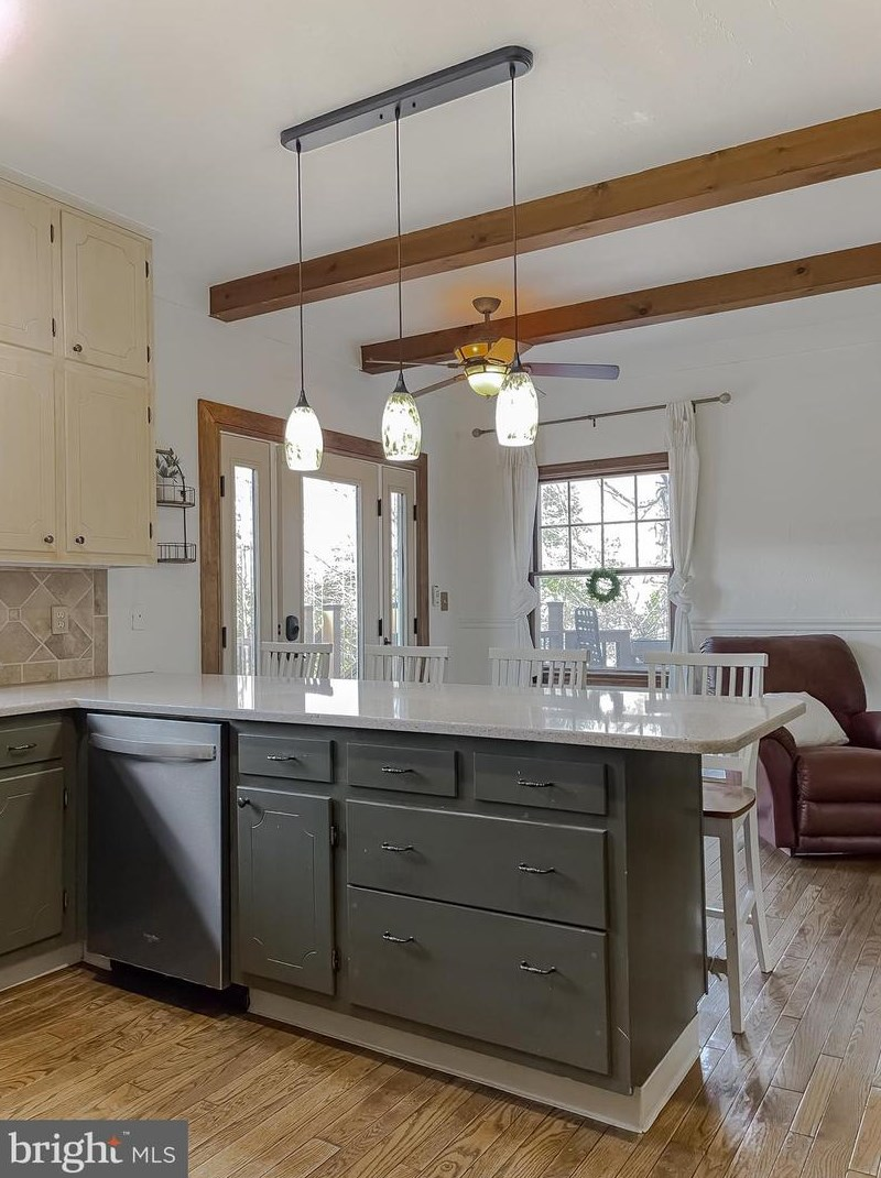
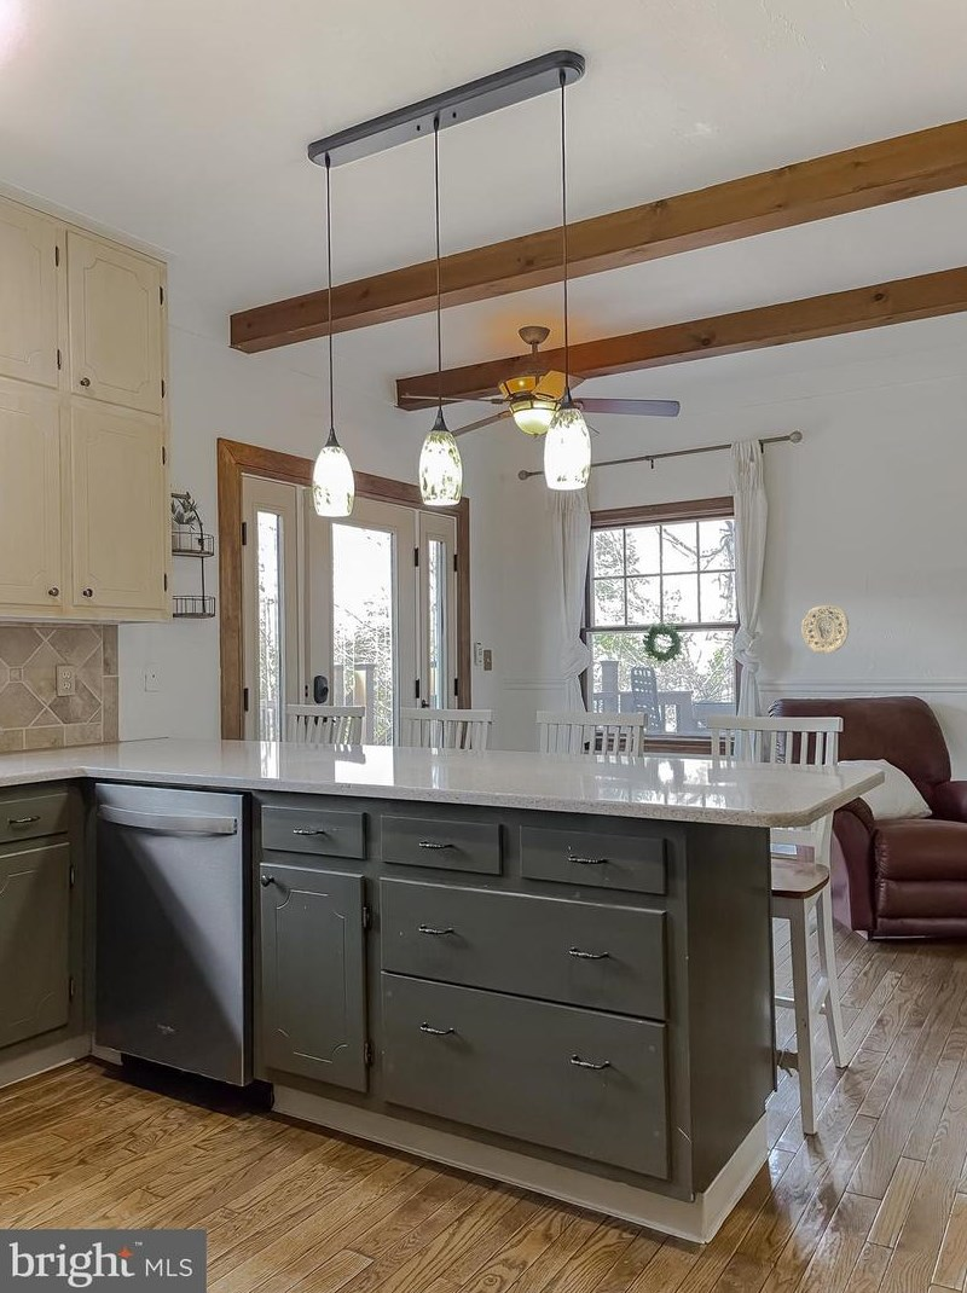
+ decorative plate (824, 628)
